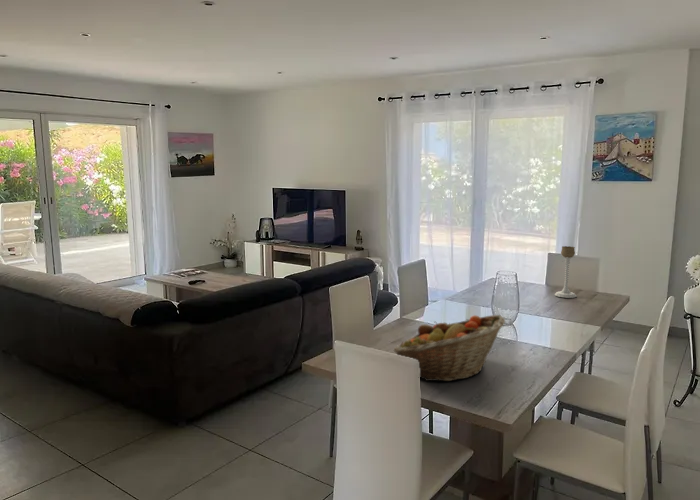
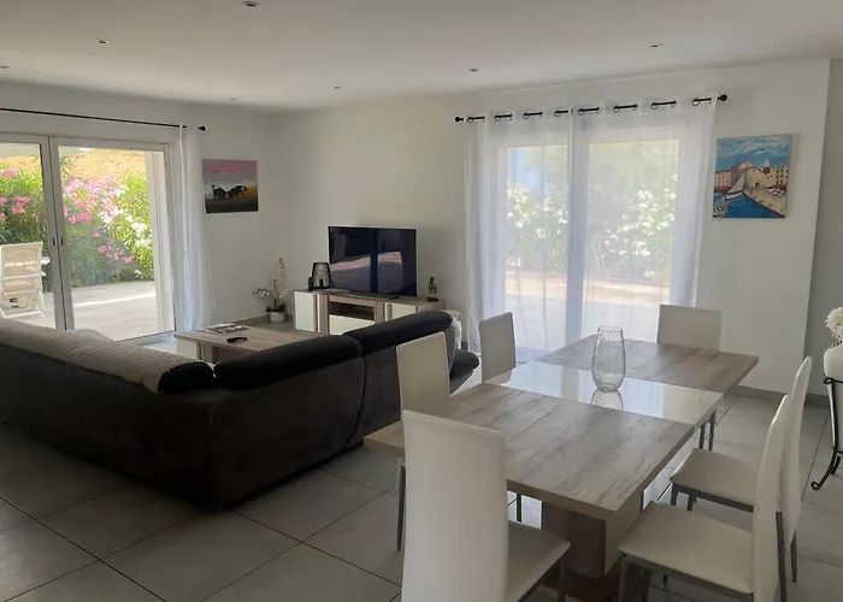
- candle holder (566, 271)
- fruit basket (450, 342)
